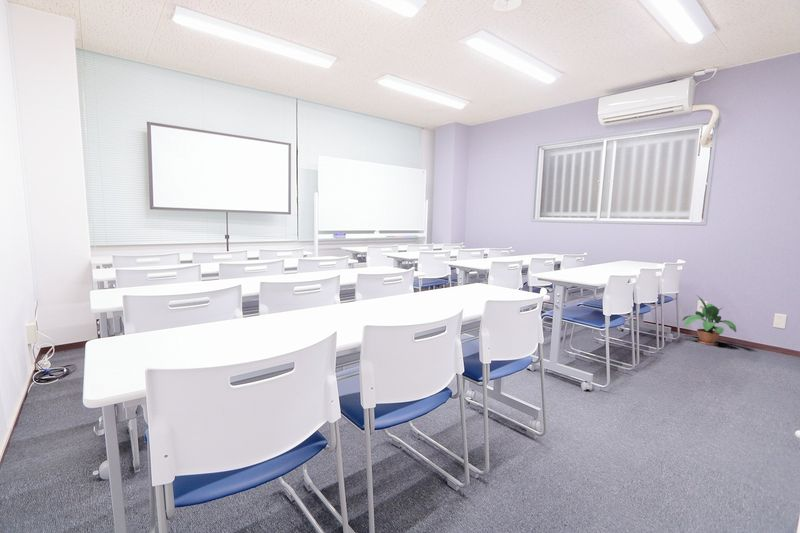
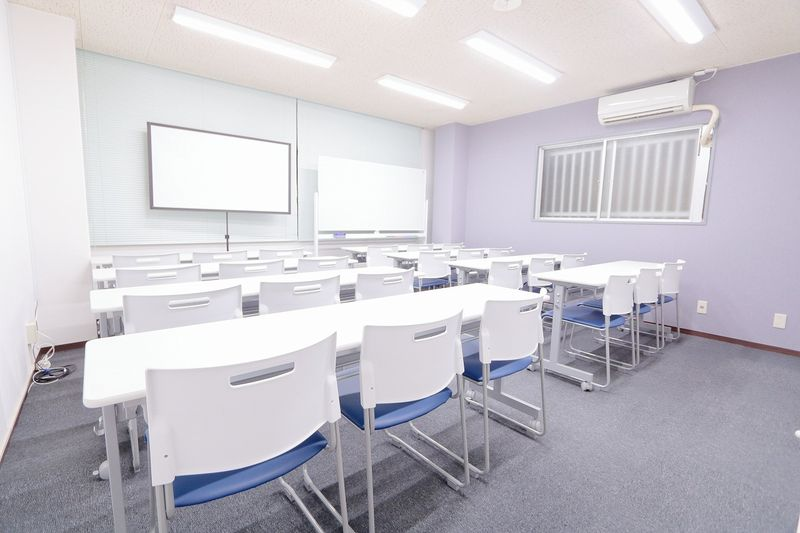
- potted plant (709, 319)
